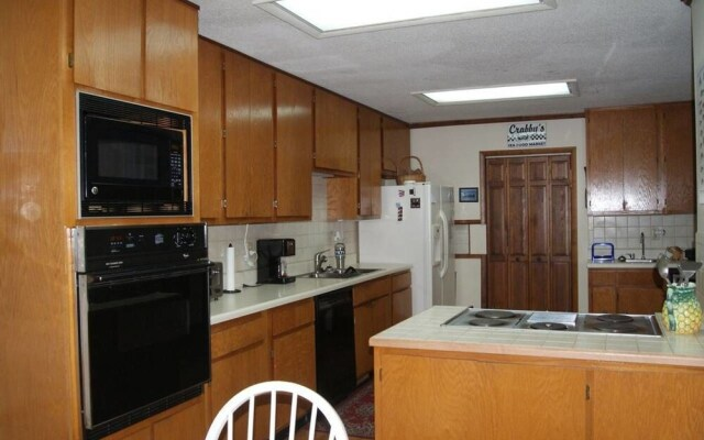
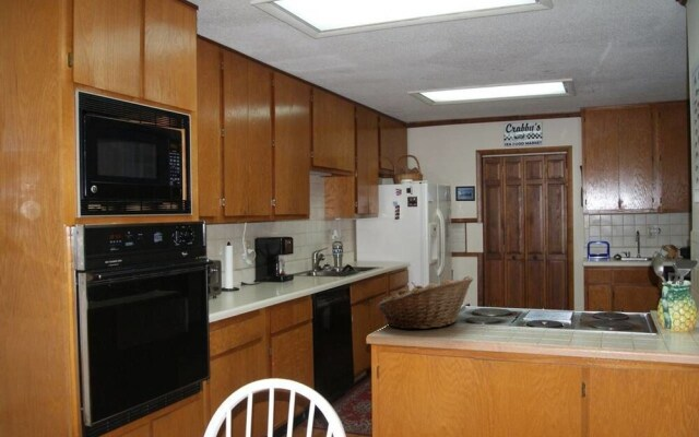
+ fruit basket (426, 299)
